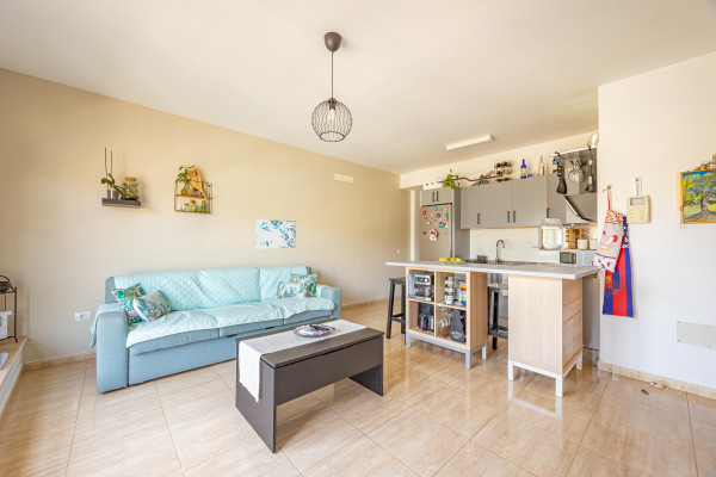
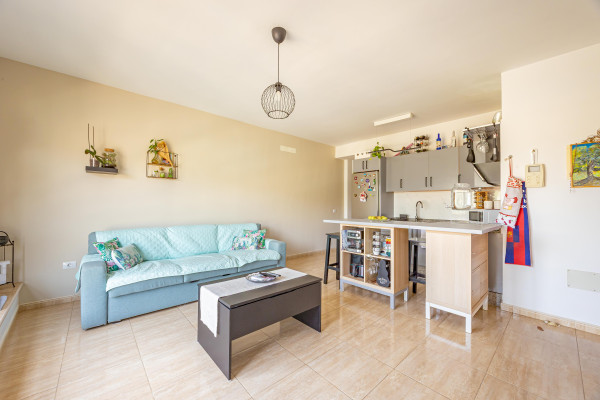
- wall art (276, 234)
